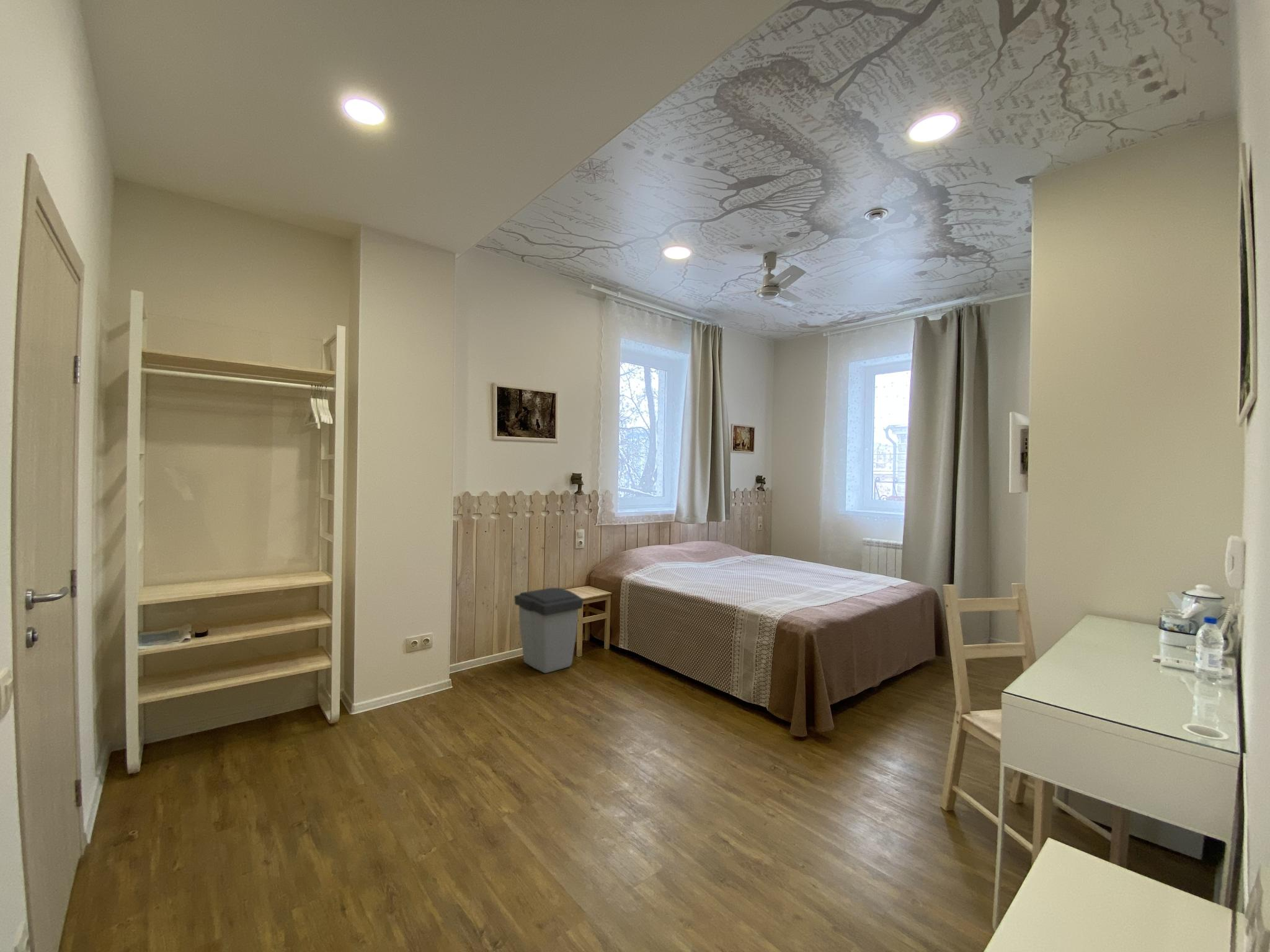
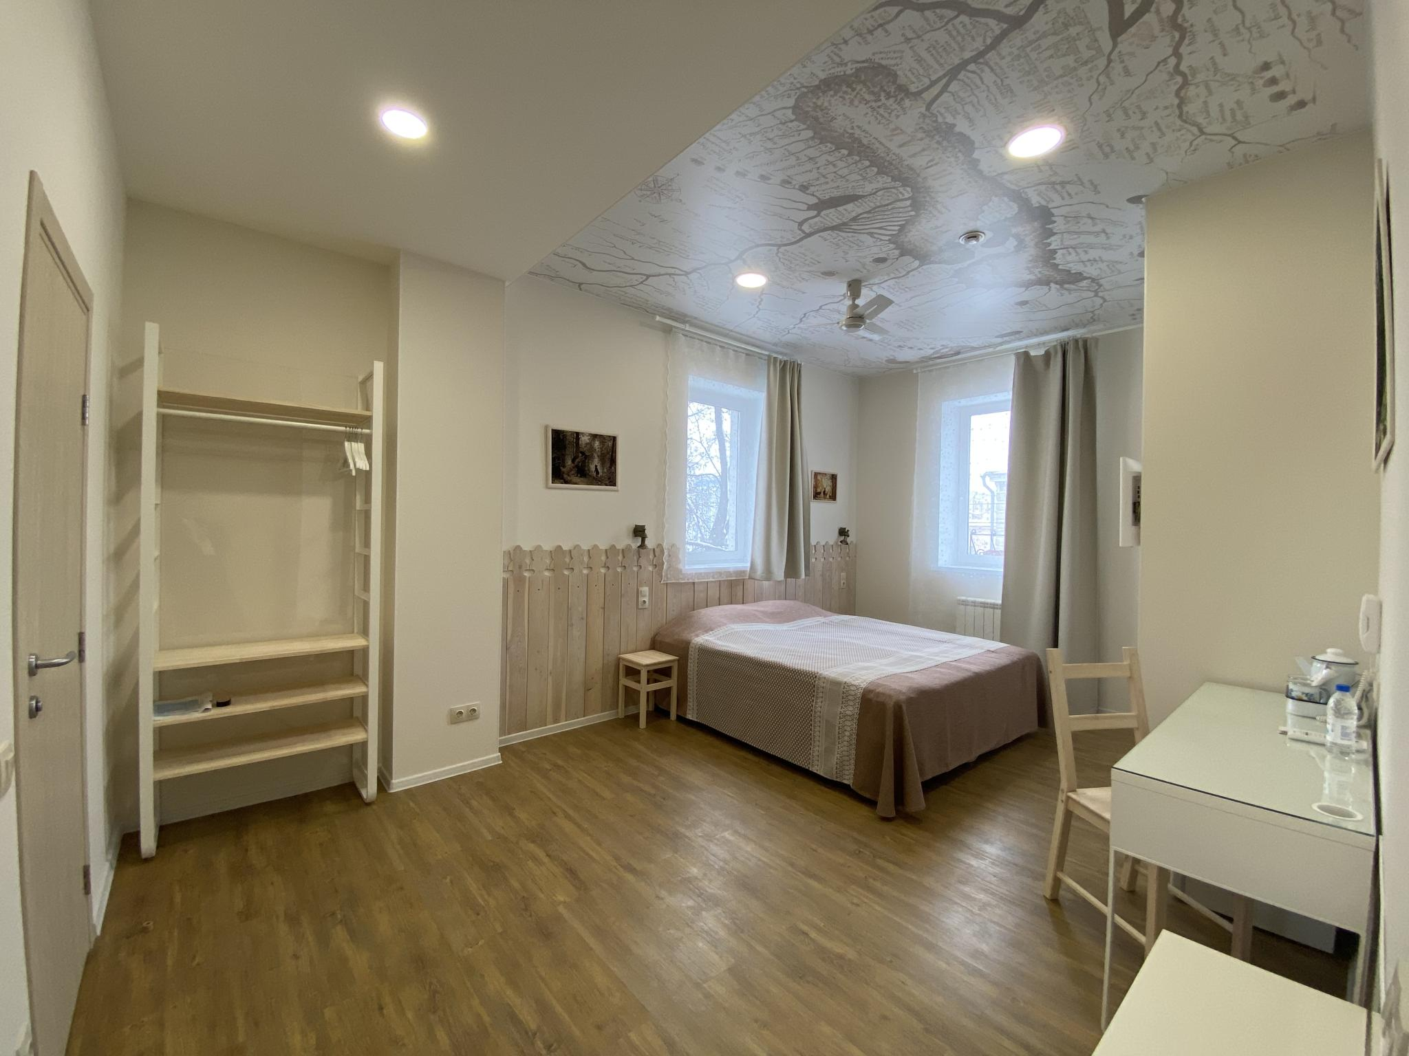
- trash can (546, 628)
